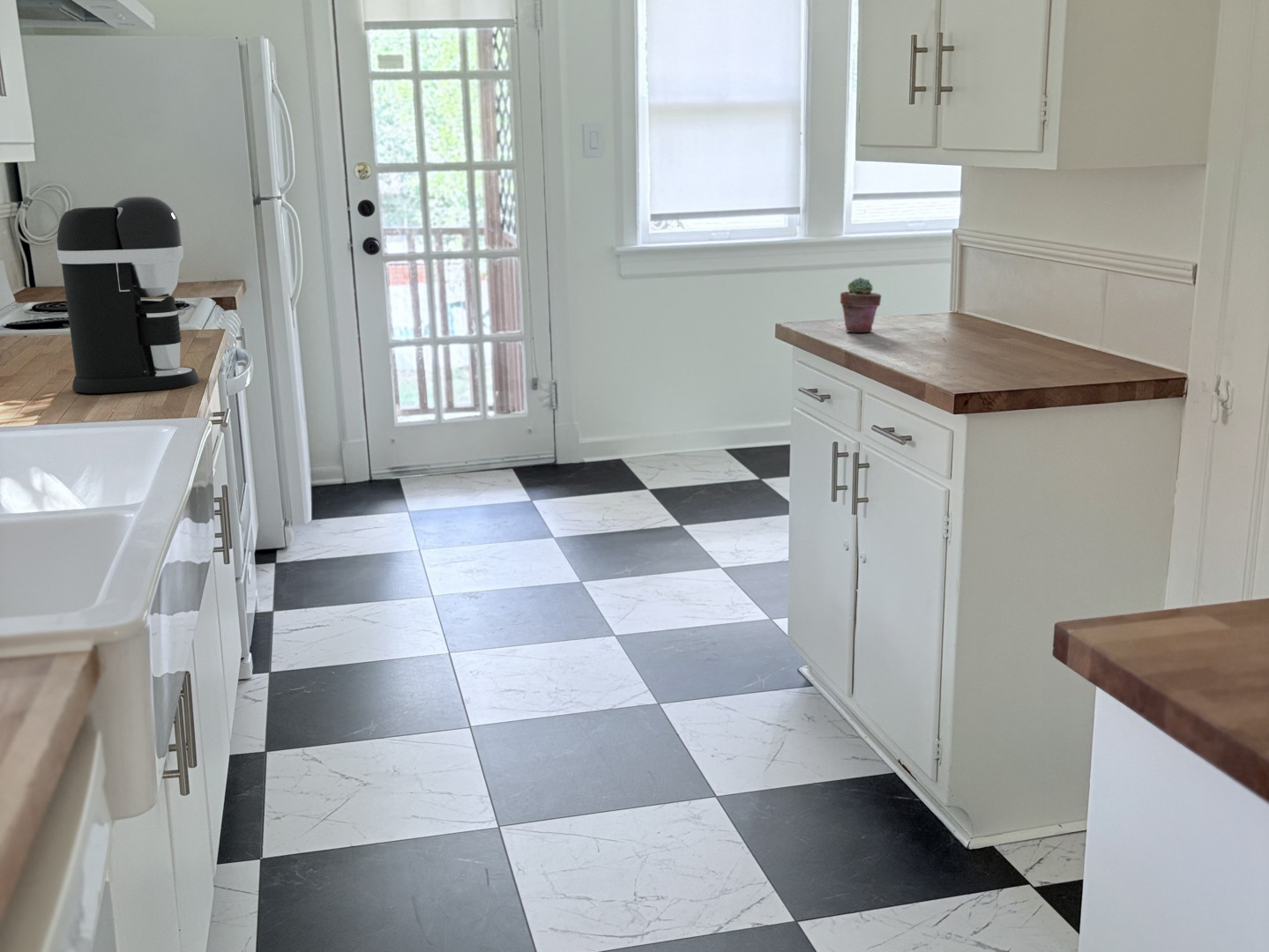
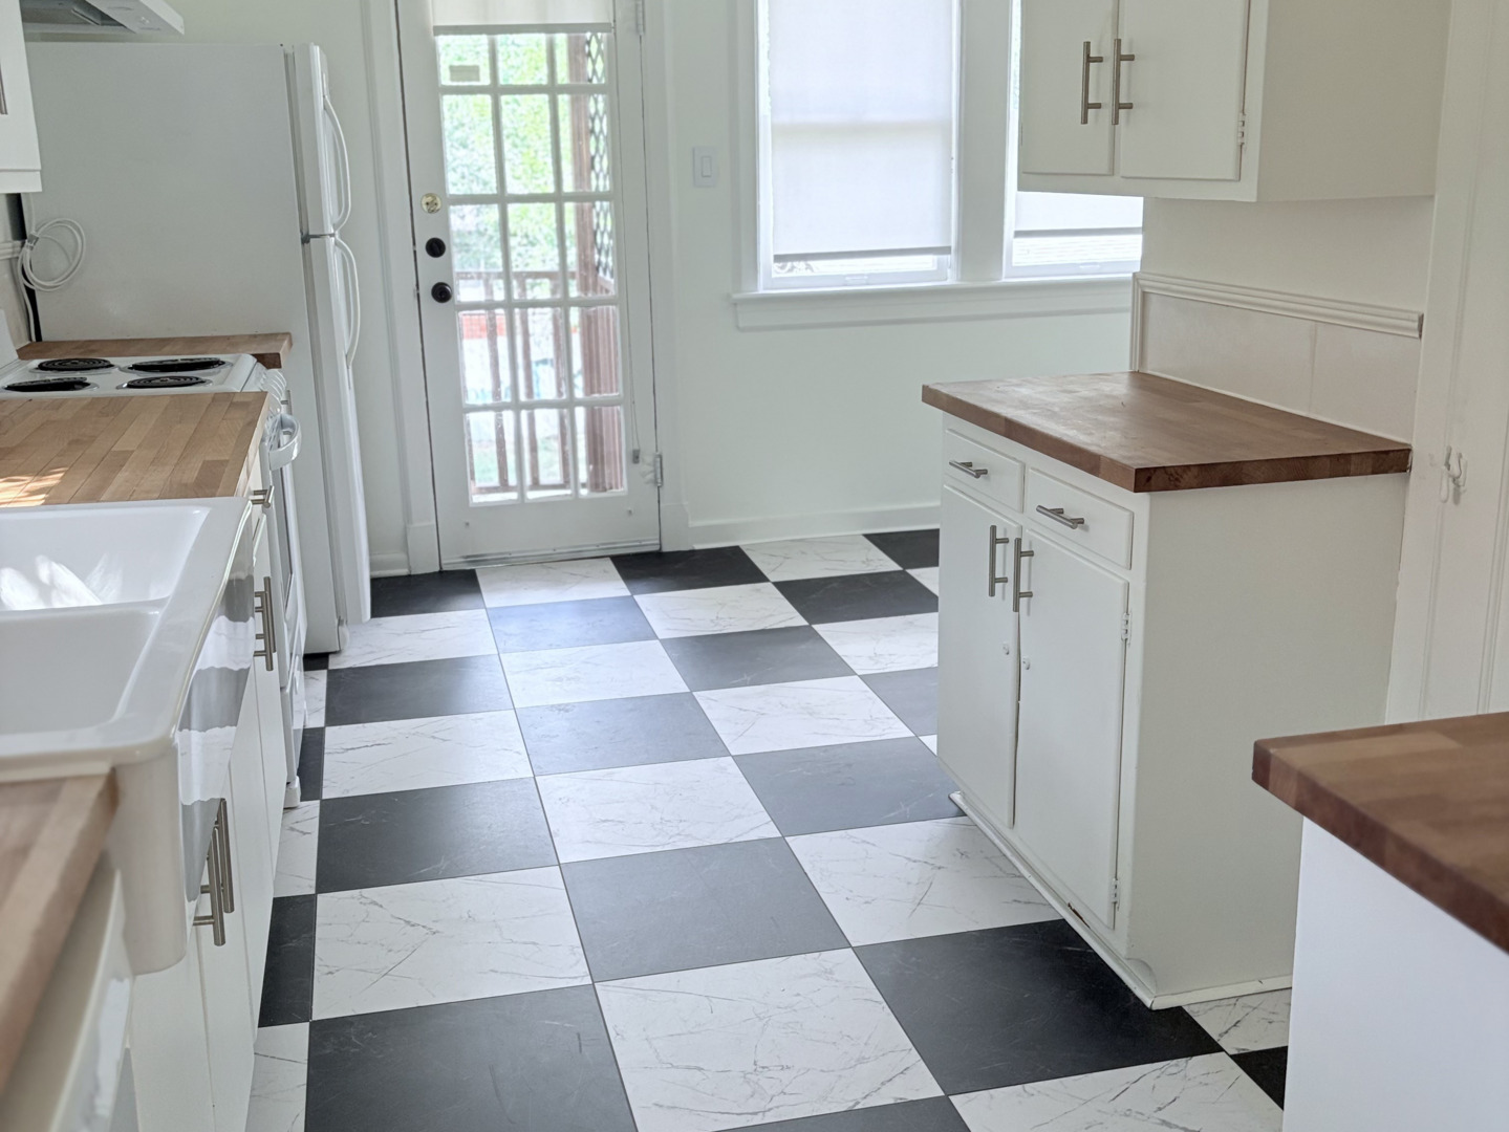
- coffee maker (125, 293)
- potted succulent (860, 304)
